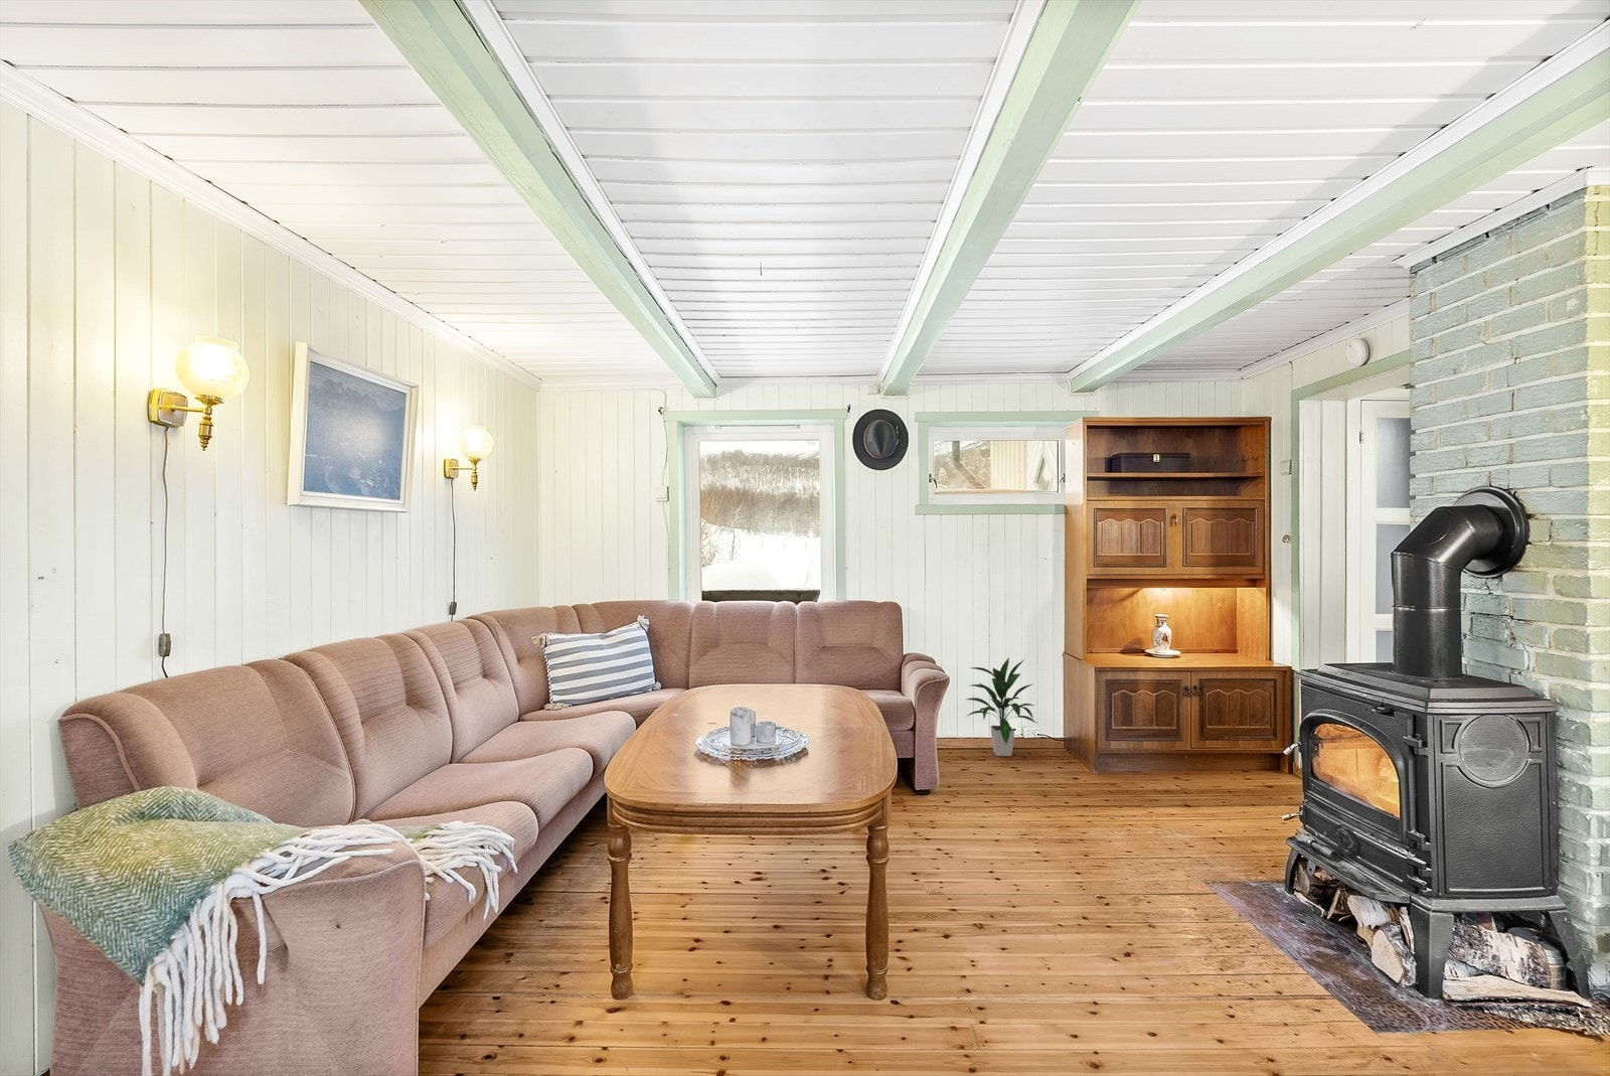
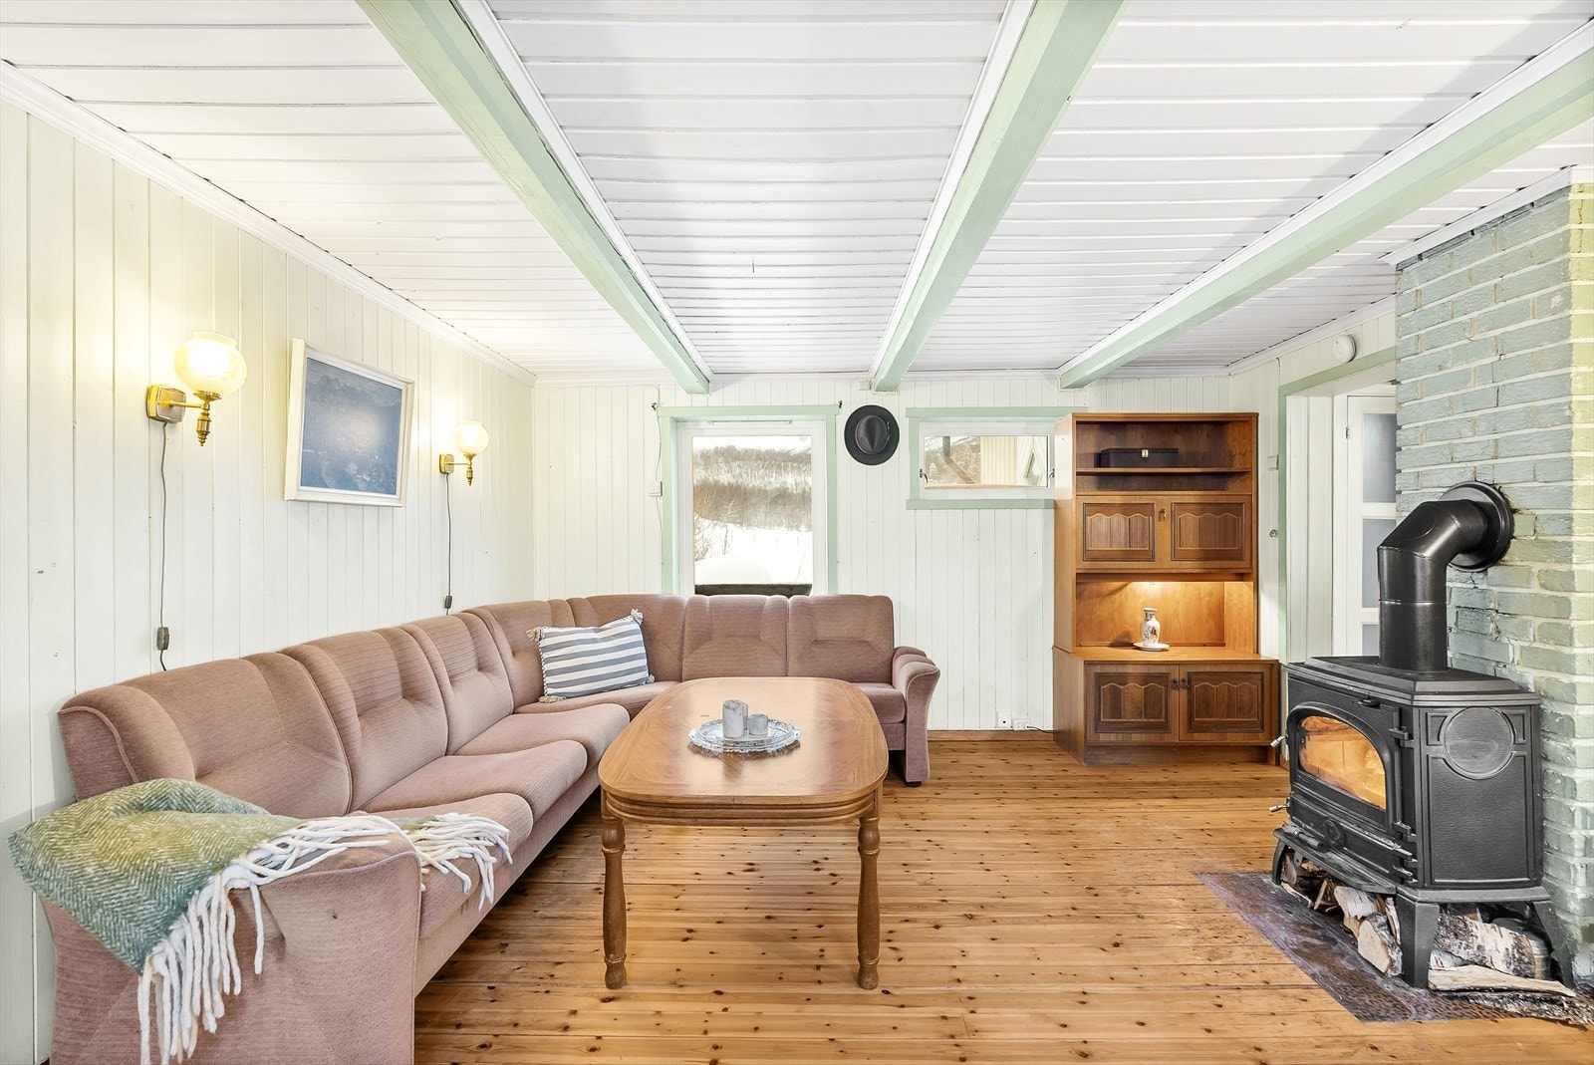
- indoor plant (1000, 706)
